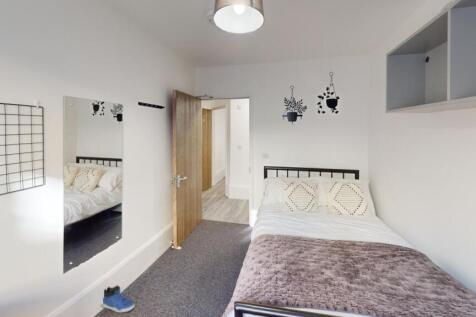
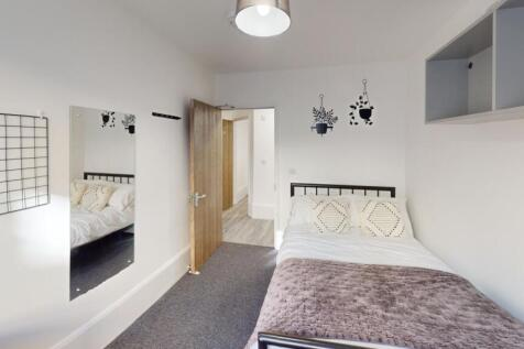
- sneaker (118, 297)
